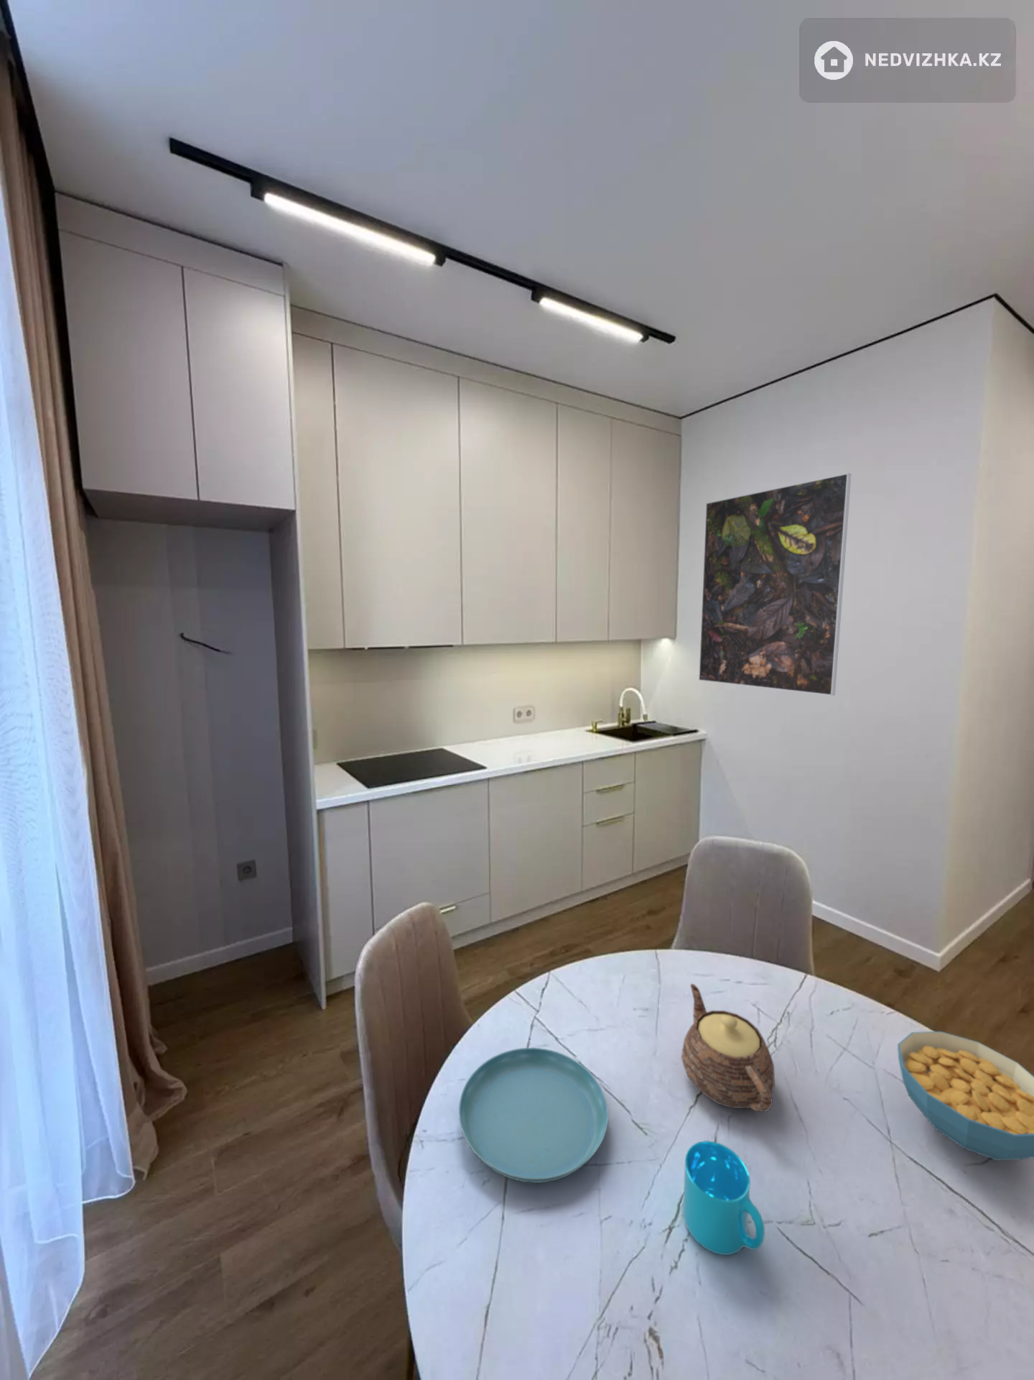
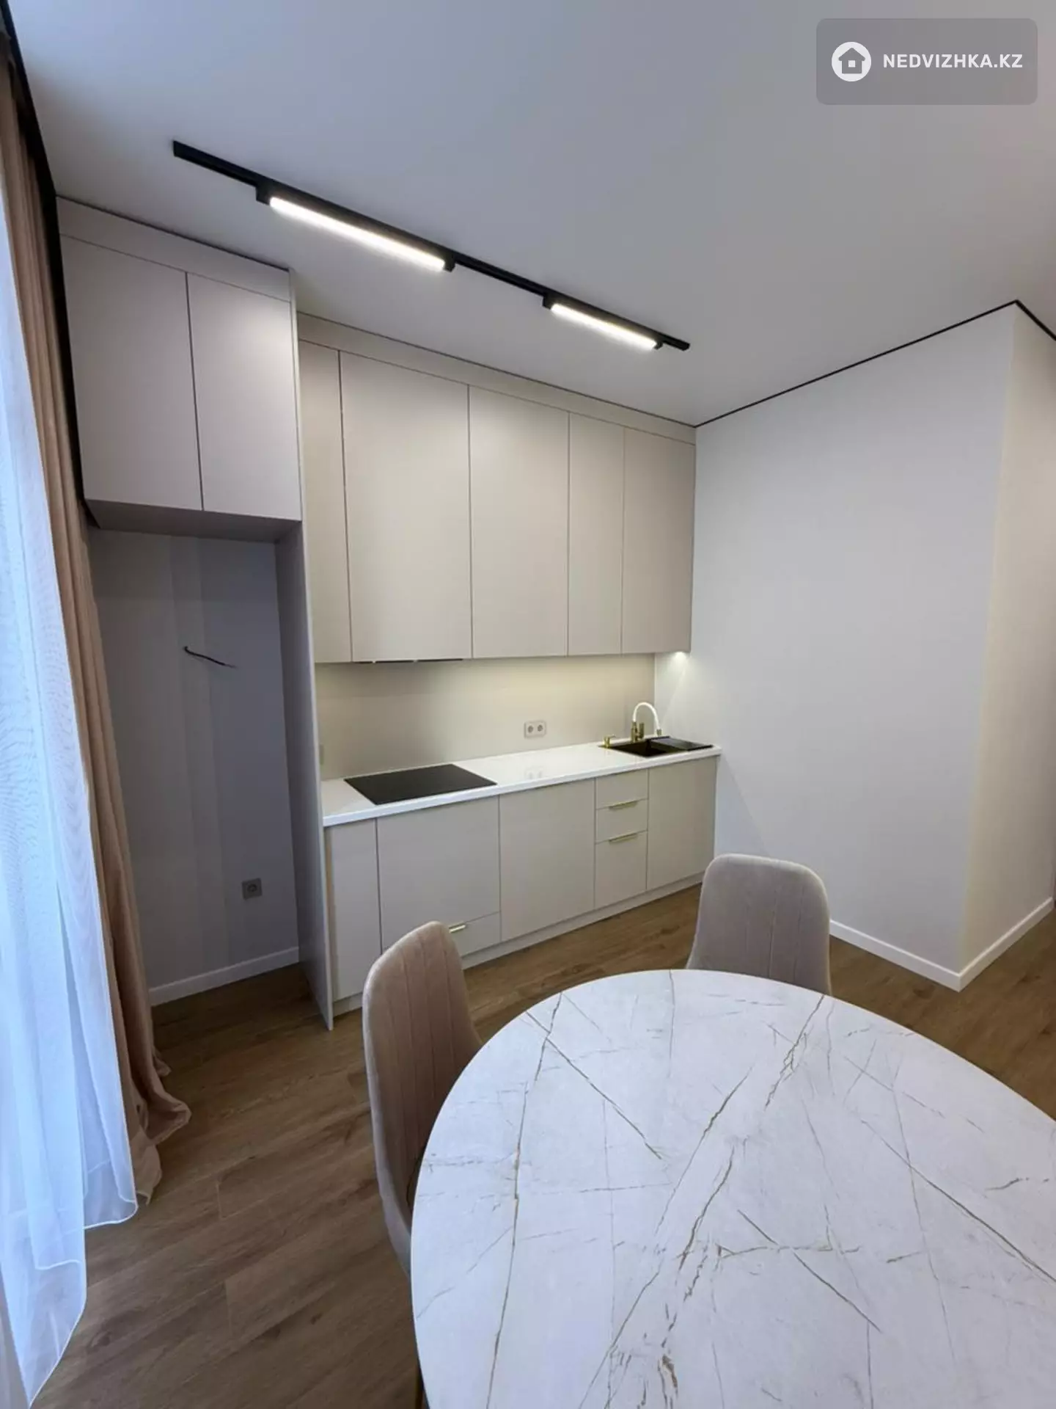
- saucer (533, 1112)
- cup (719, 1203)
- teapot (724, 1047)
- cereal bowl (970, 1105)
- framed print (765, 591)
